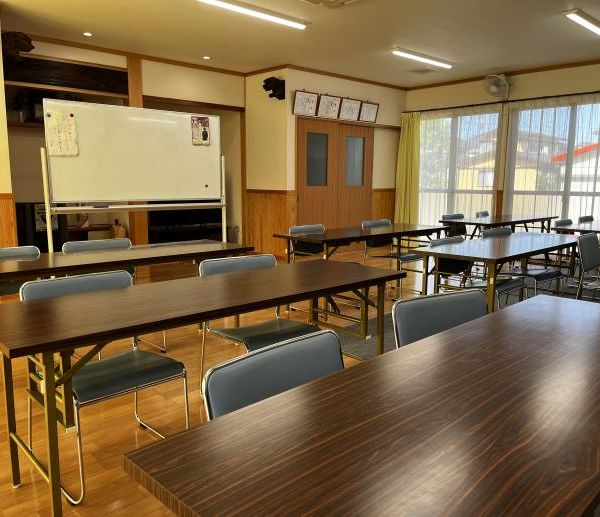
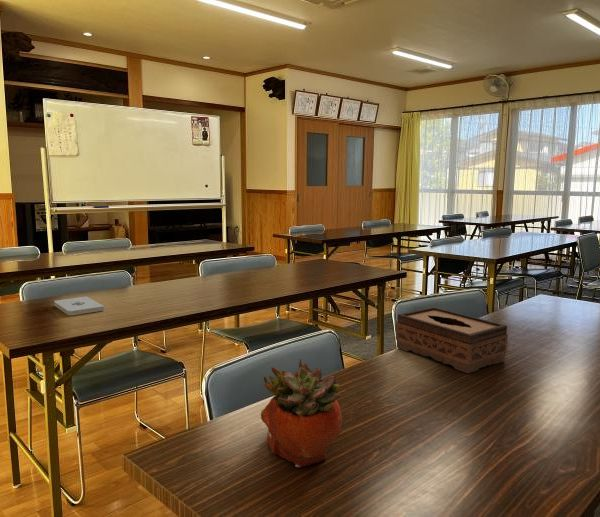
+ notepad (78, 305)
+ tissue box (449, 336)
+ succulent planter (296, 407)
